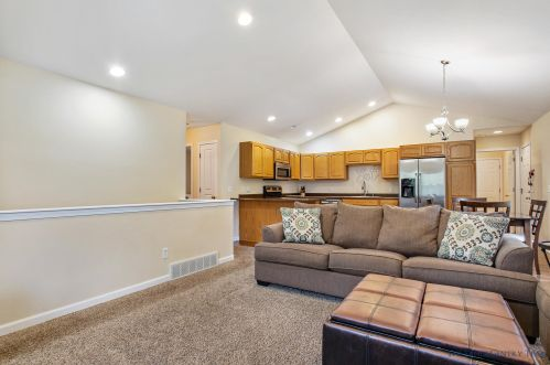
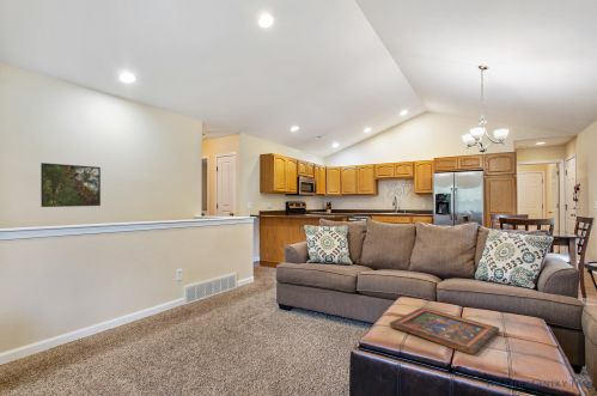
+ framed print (72, 185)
+ painted panel (443, 327)
